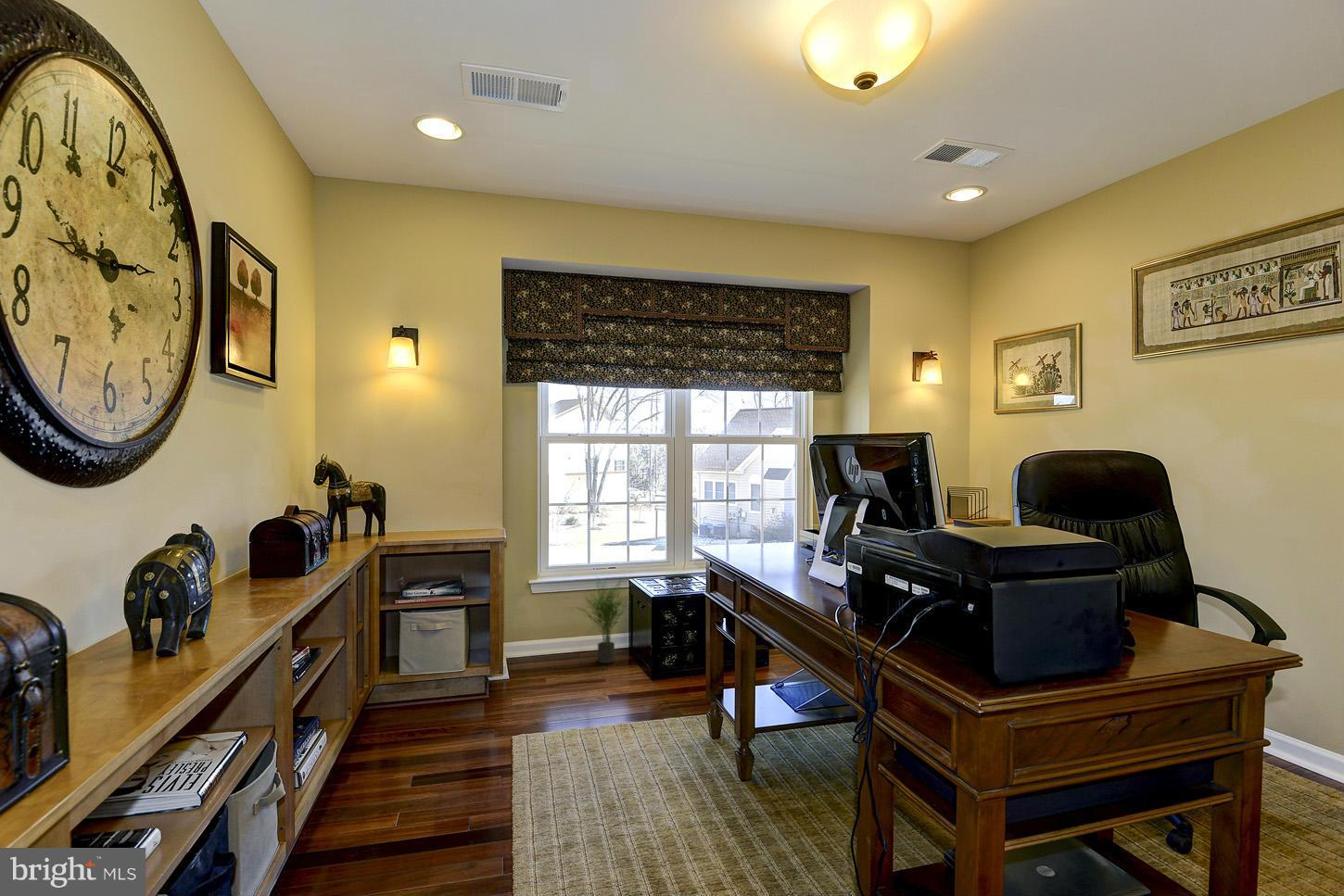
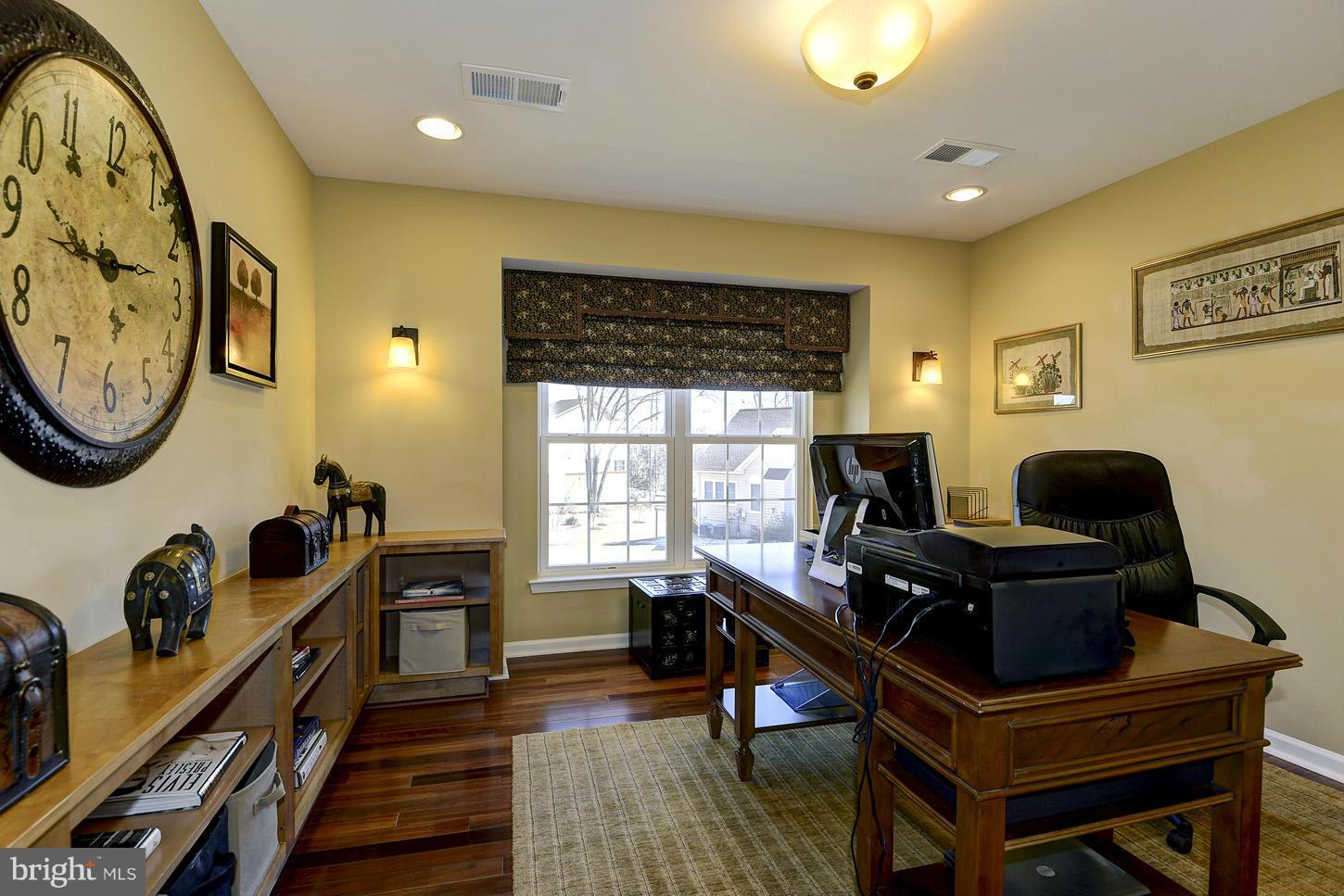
- potted plant (602, 618)
